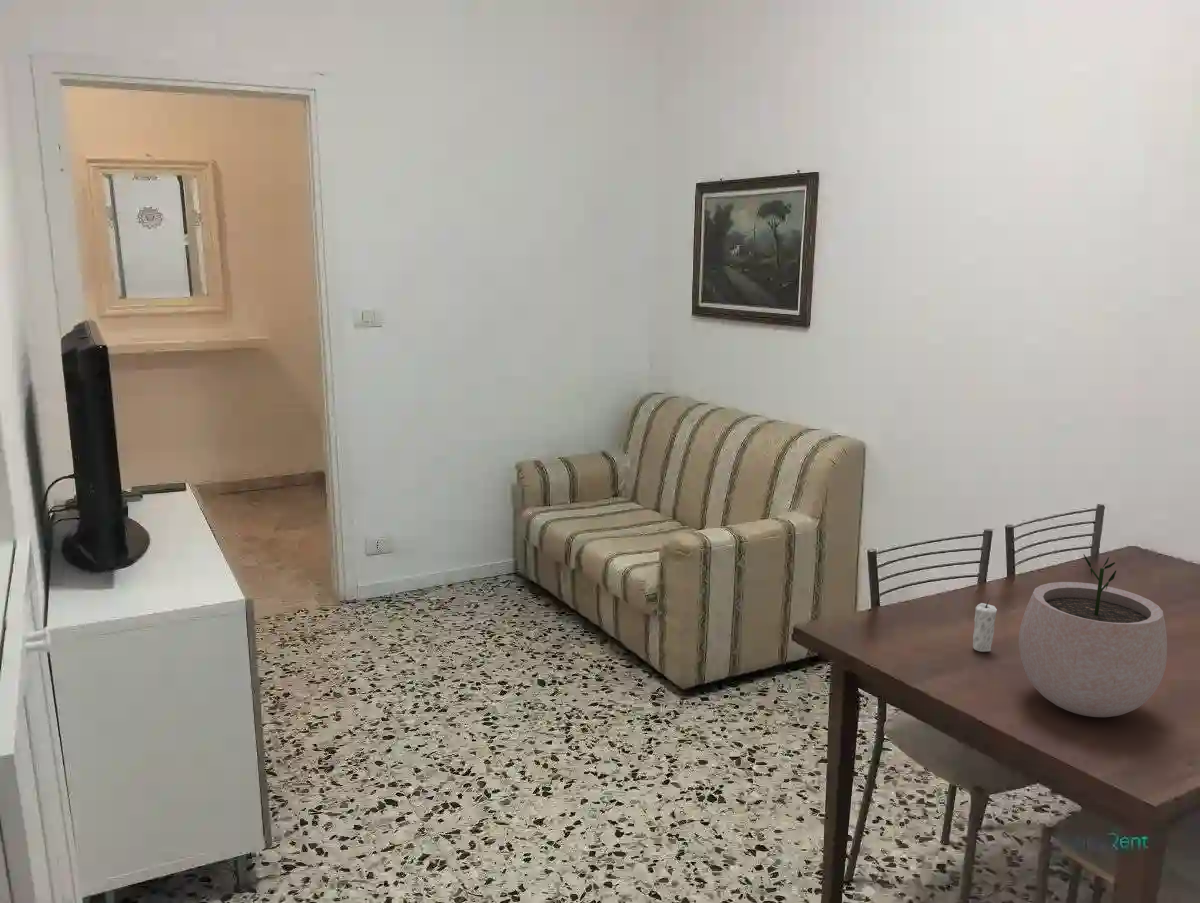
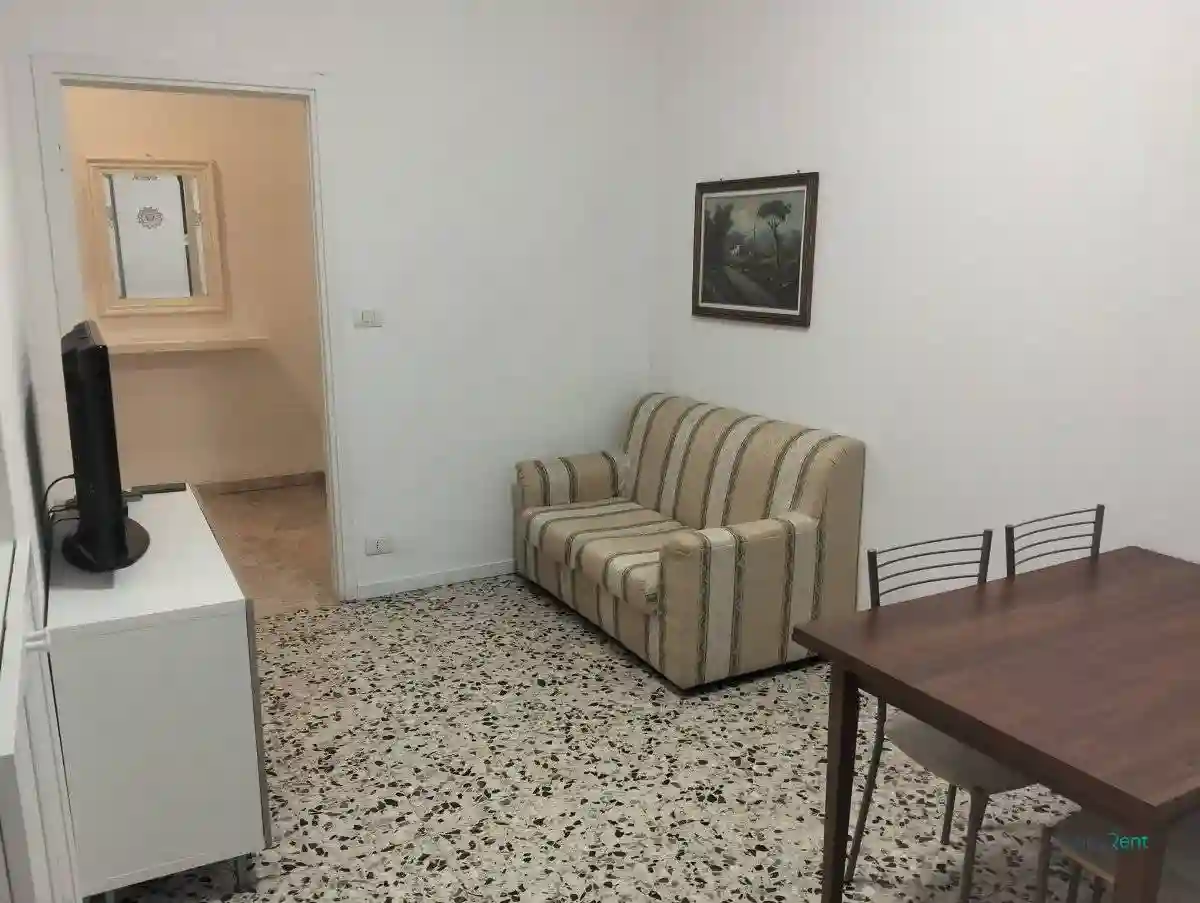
- plant pot (1092, 631)
- candle (984, 623)
